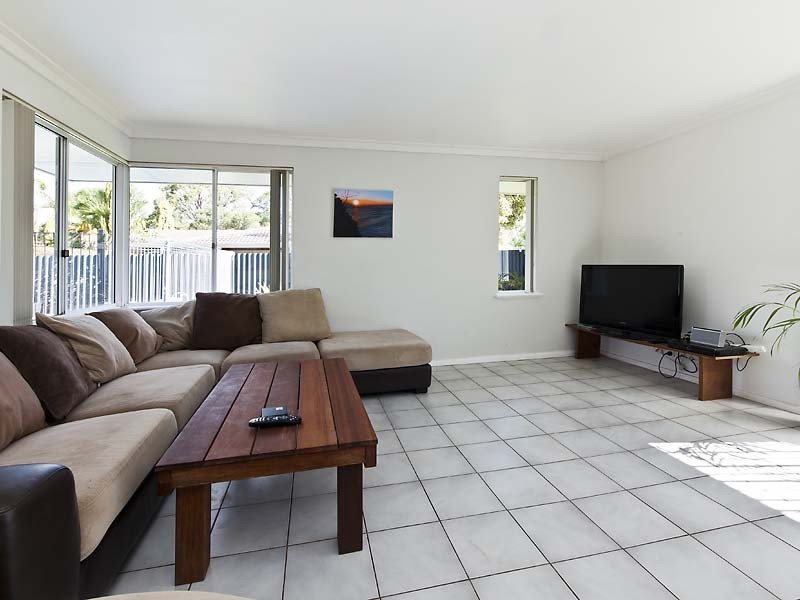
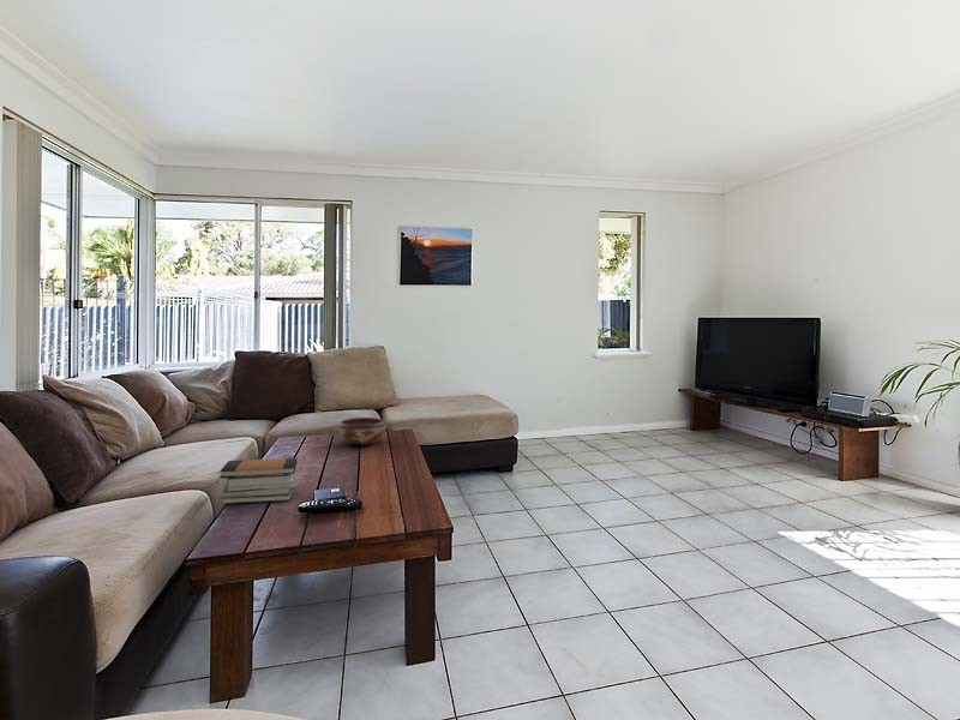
+ book stack (260, 480)
+ decorative bowl (361, 431)
